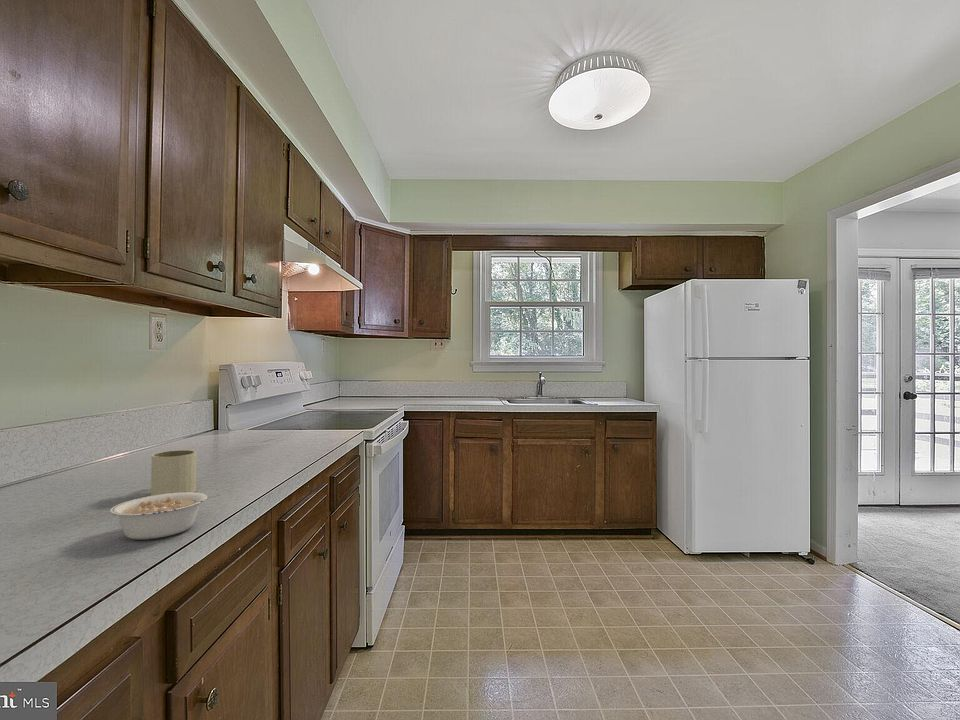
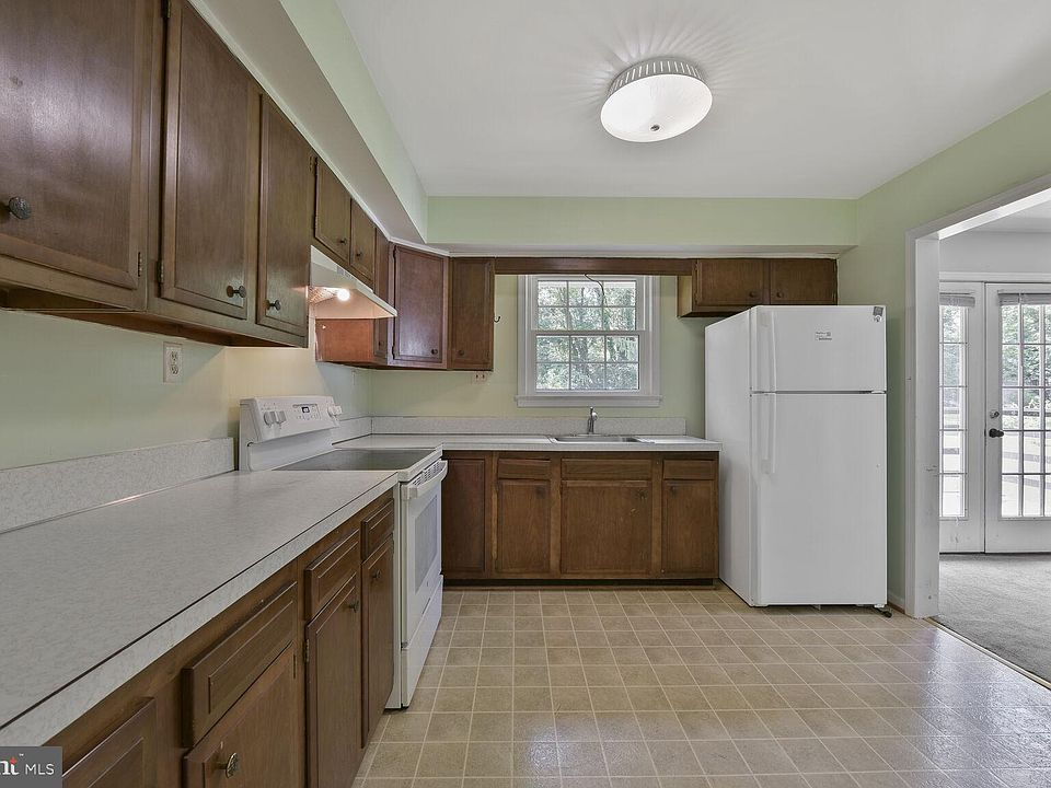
- mug (174, 471)
- legume (164, 512)
